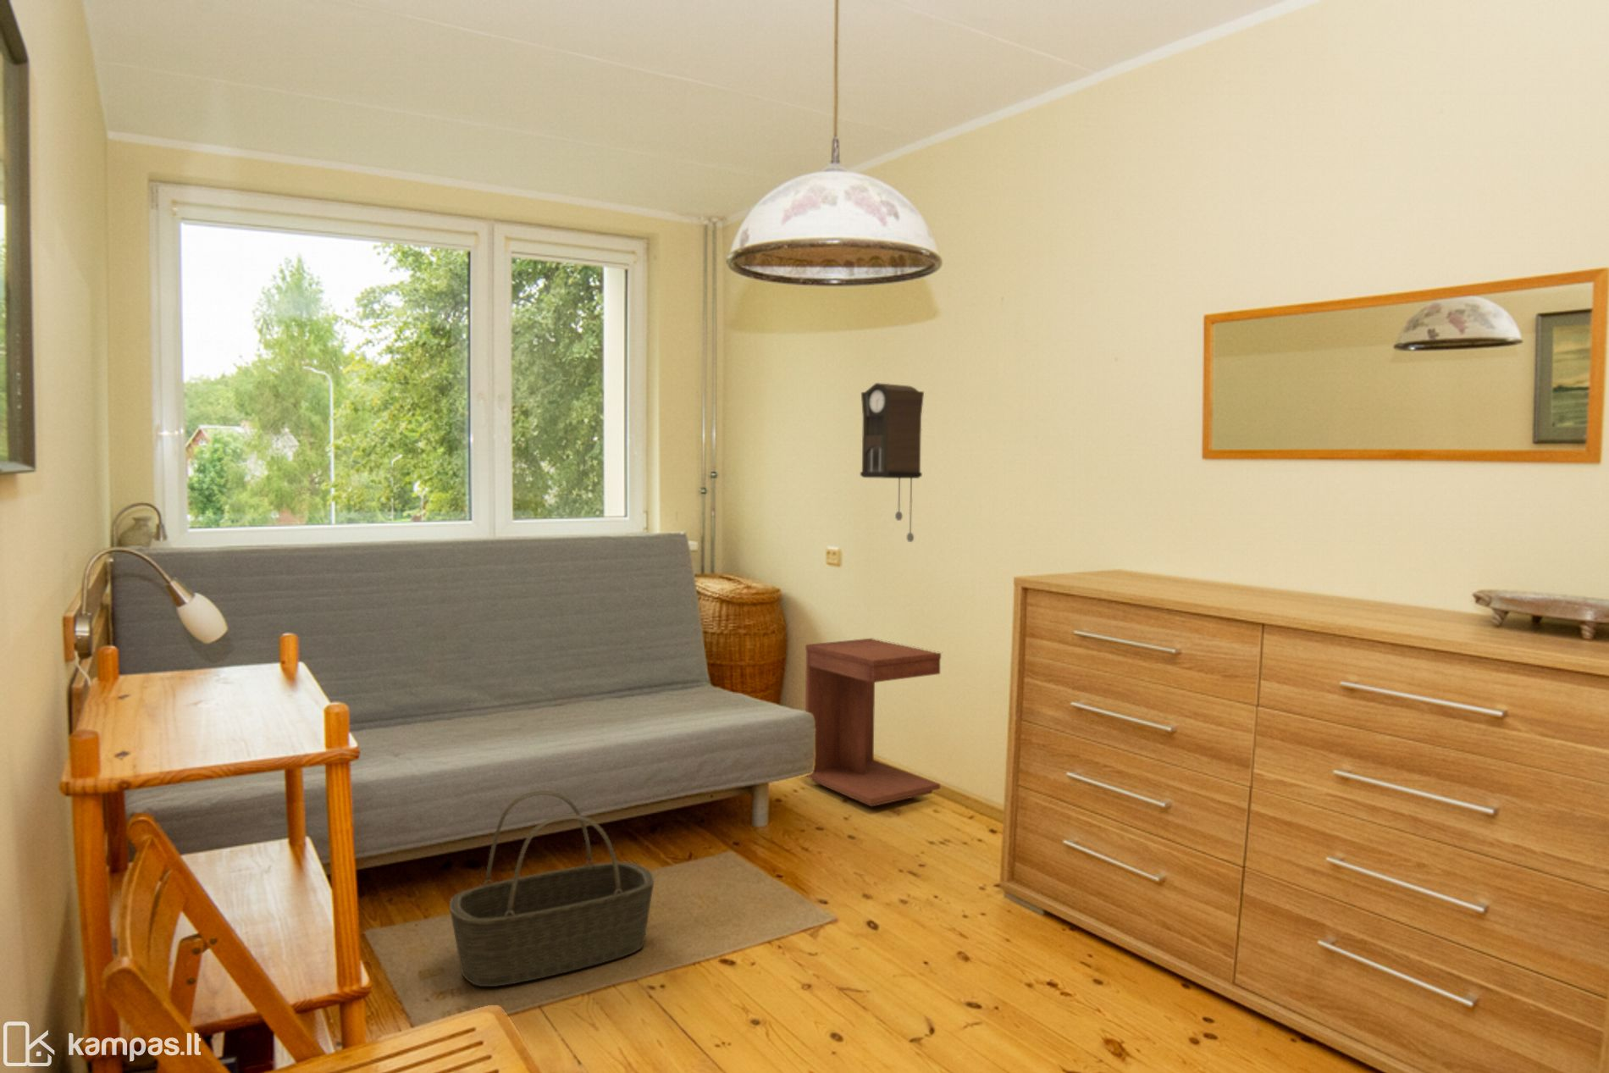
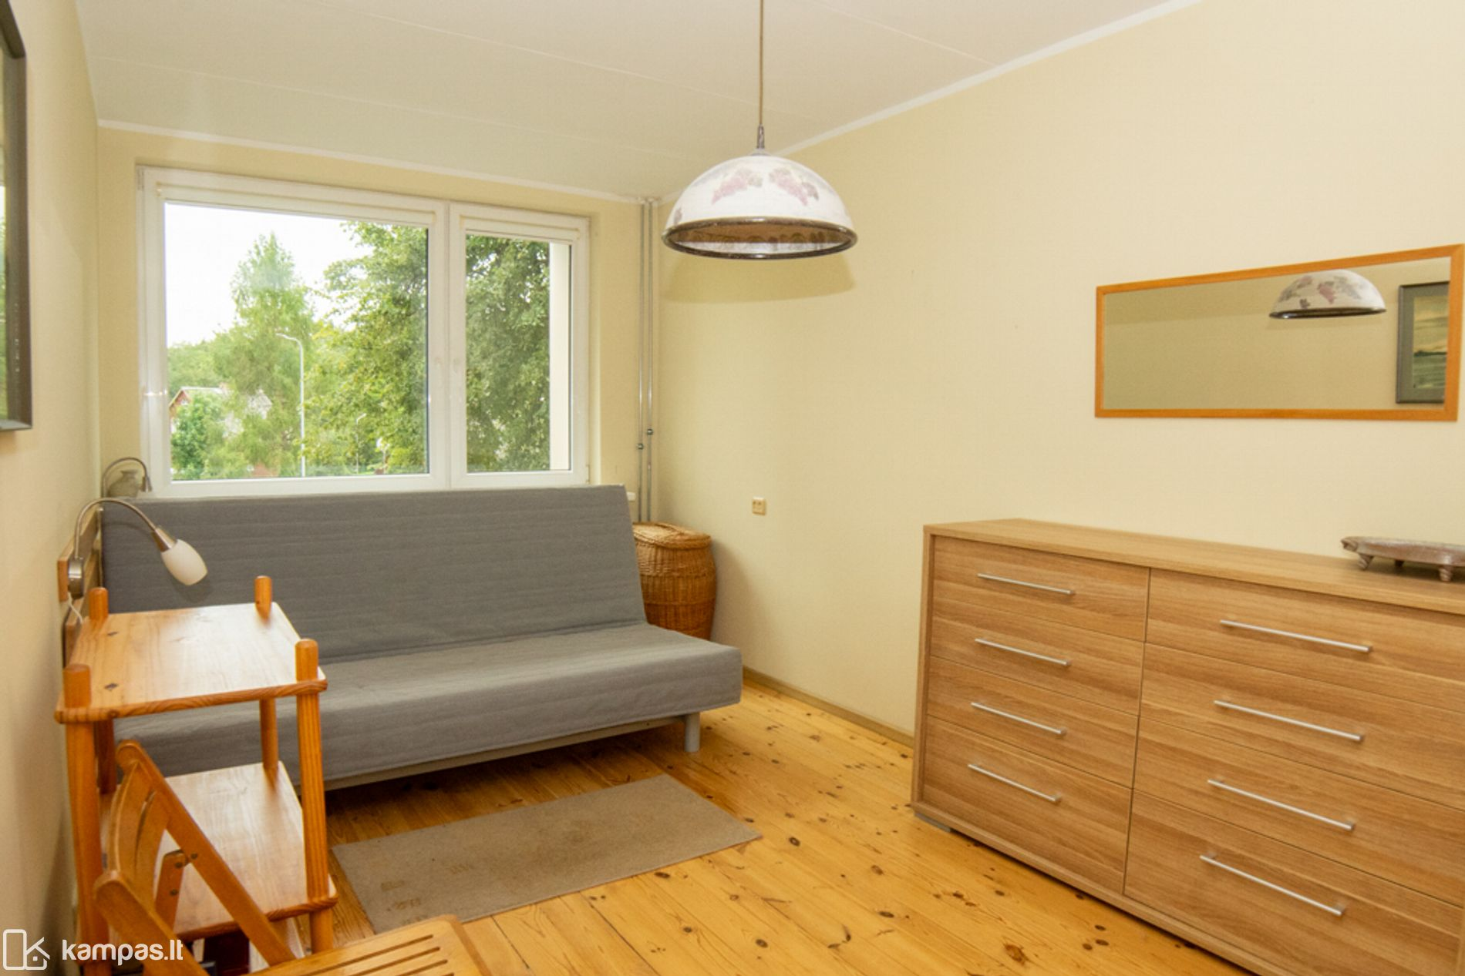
- side table (872, 719)
- basket (554, 878)
- pendulum clock (891, 463)
